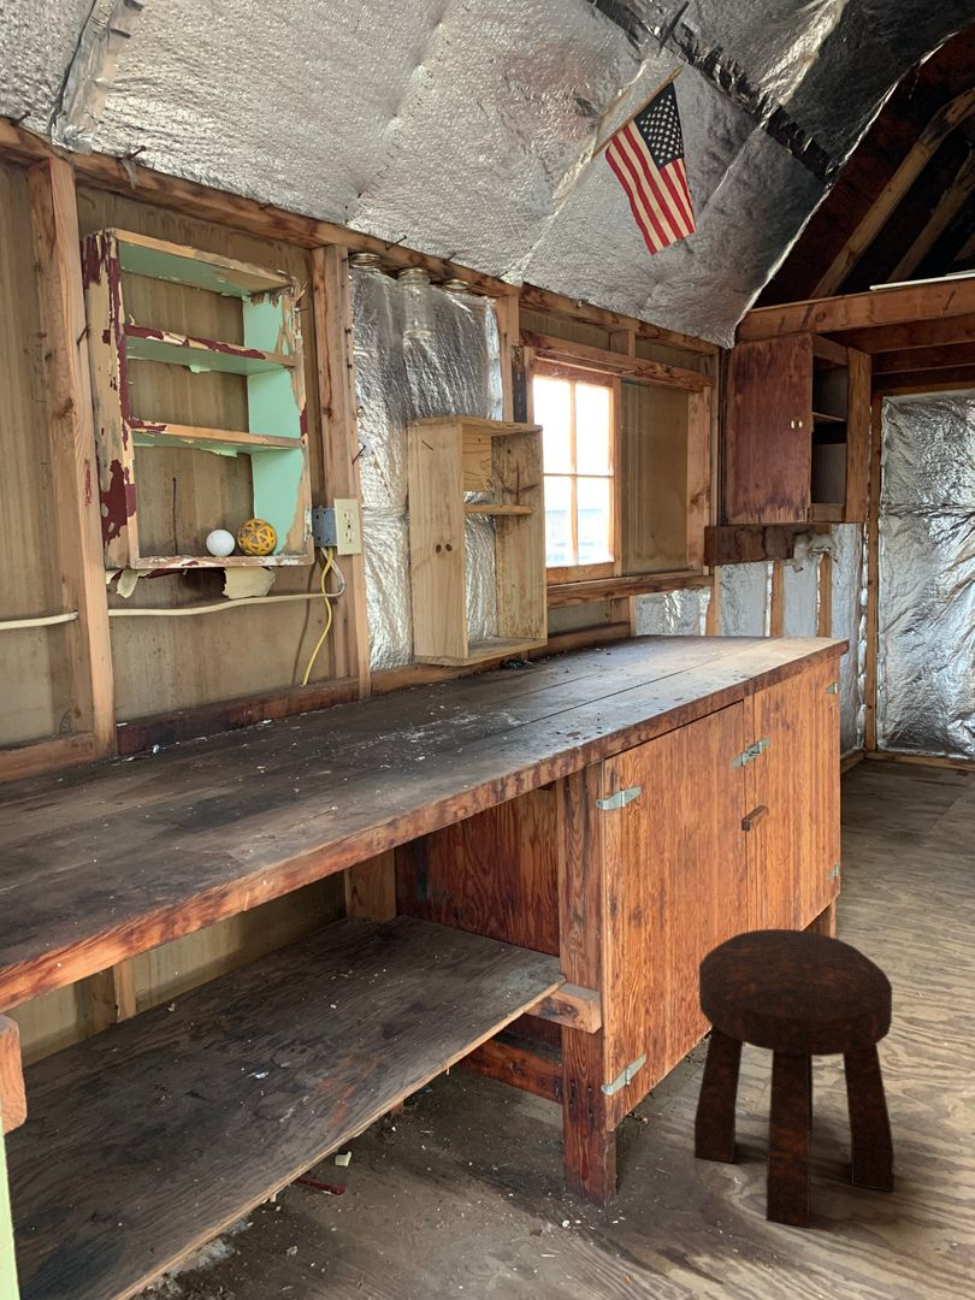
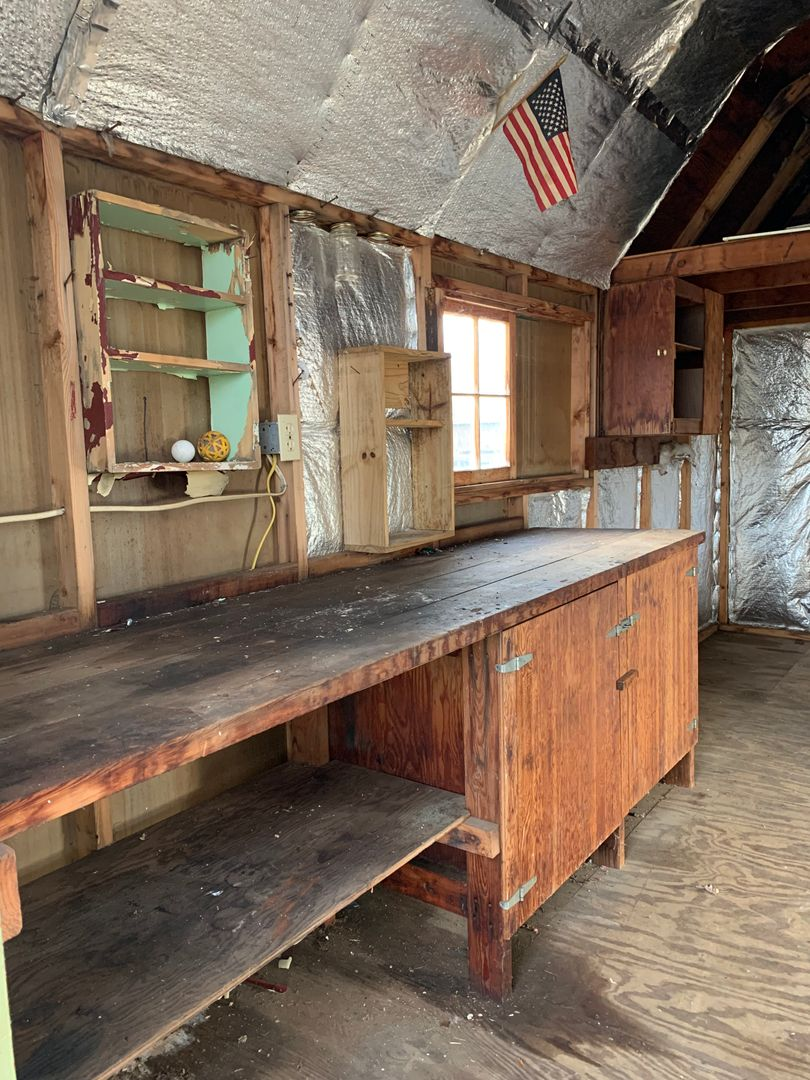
- stool (792, 1058)
